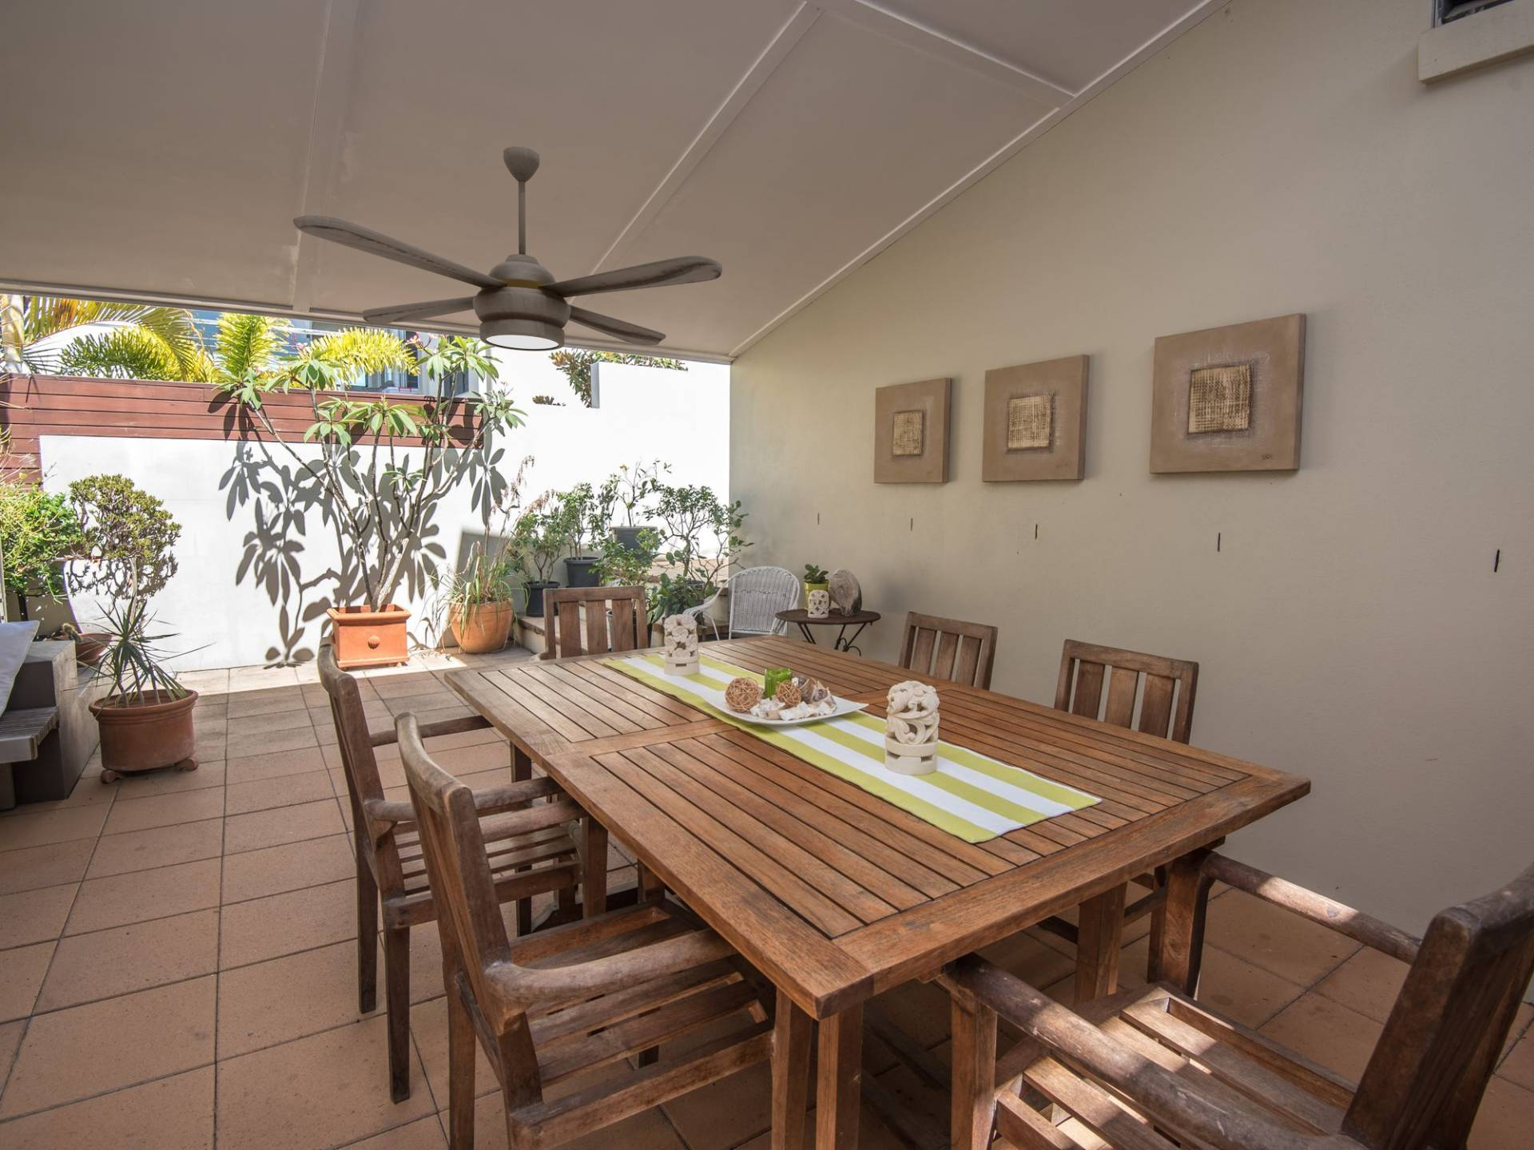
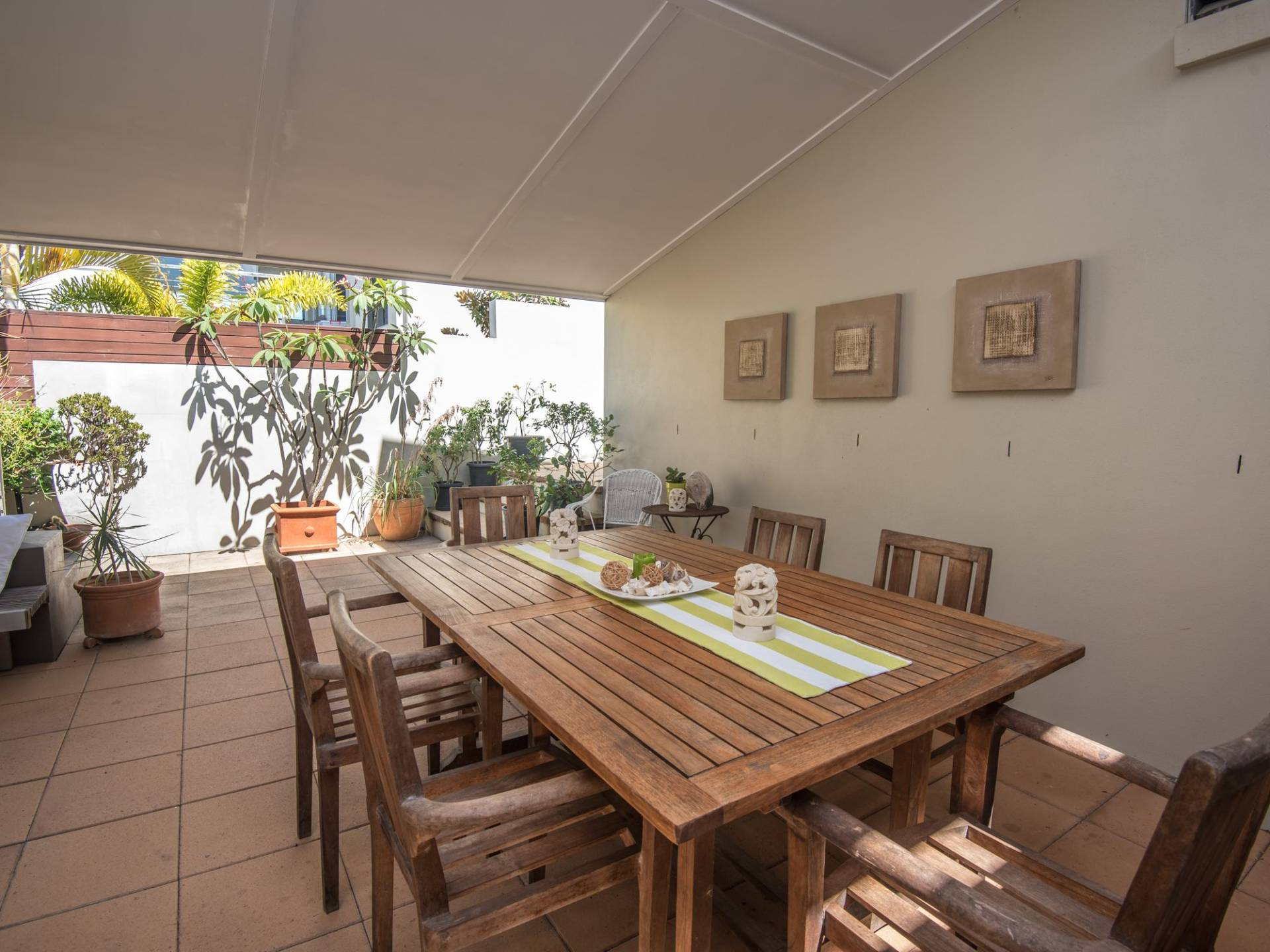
- ceiling fan (522, 249)
